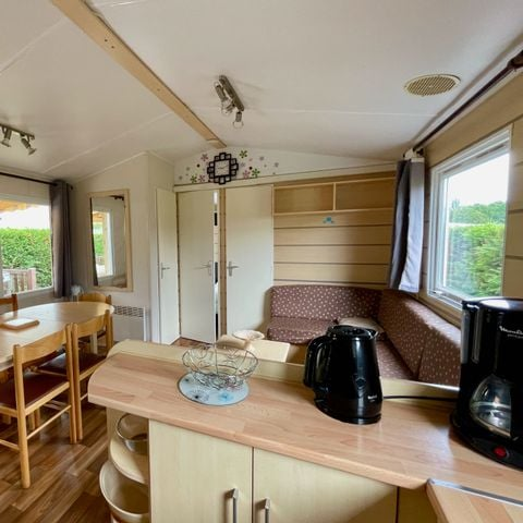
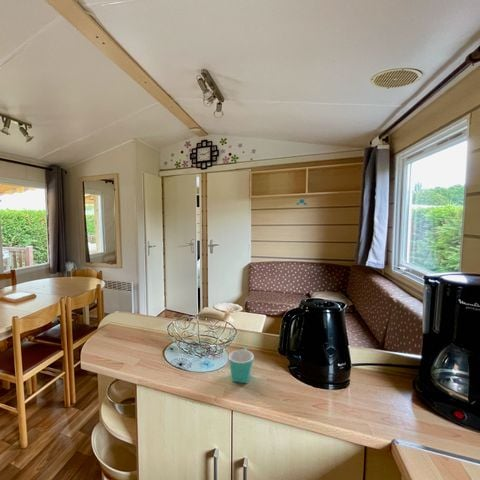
+ mug (242, 363)
